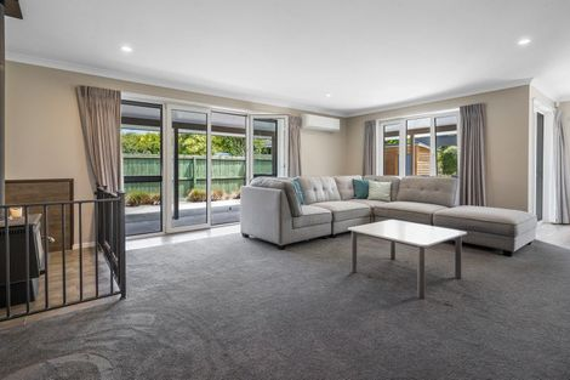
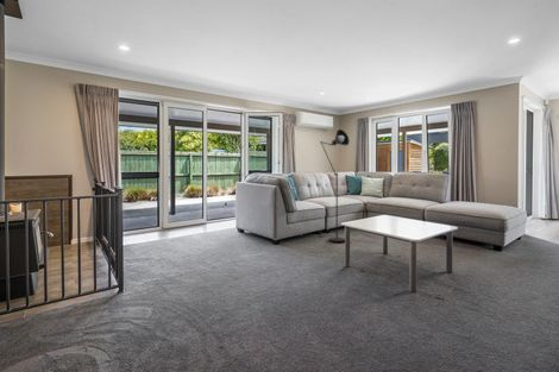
+ floor lamp (337, 185)
